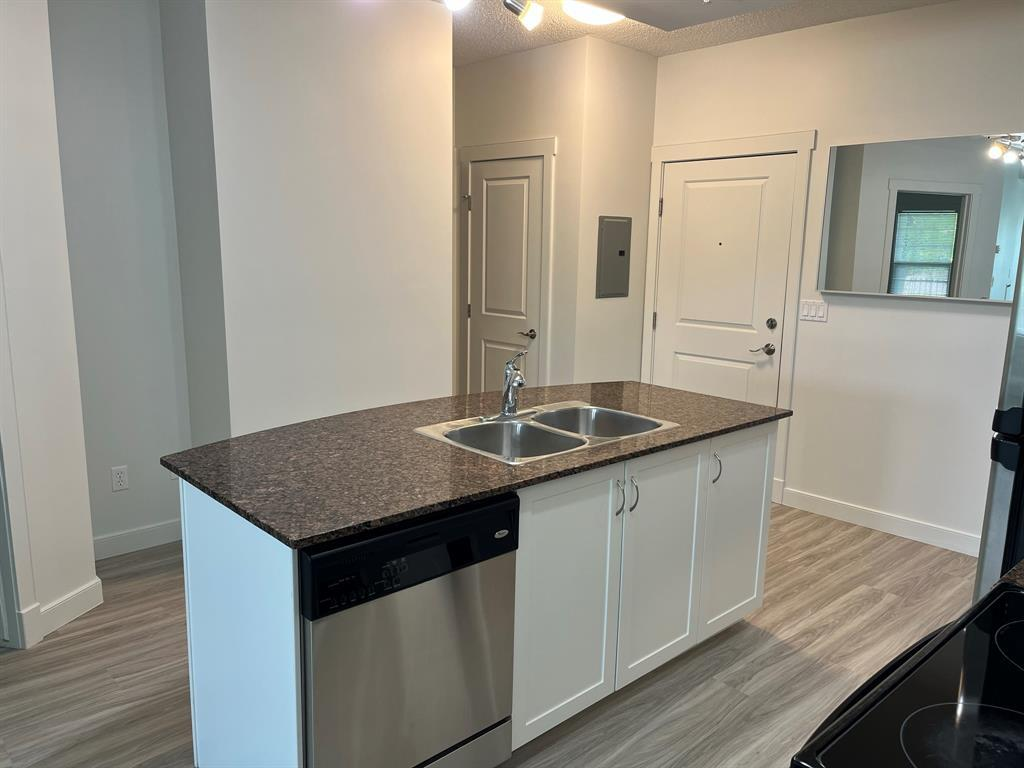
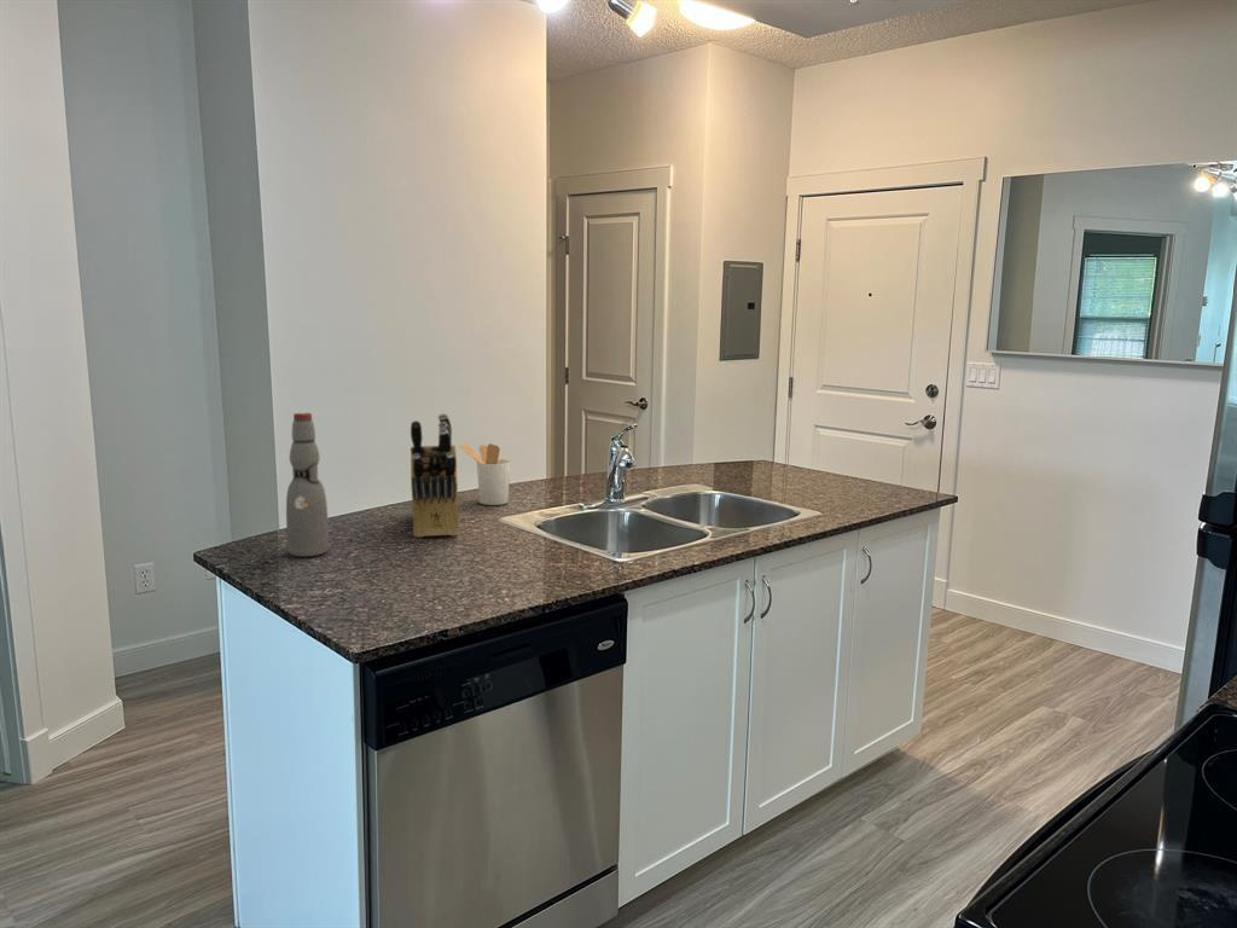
+ knife block (434, 469)
+ utensil holder (484, 471)
+ bottle (306, 483)
